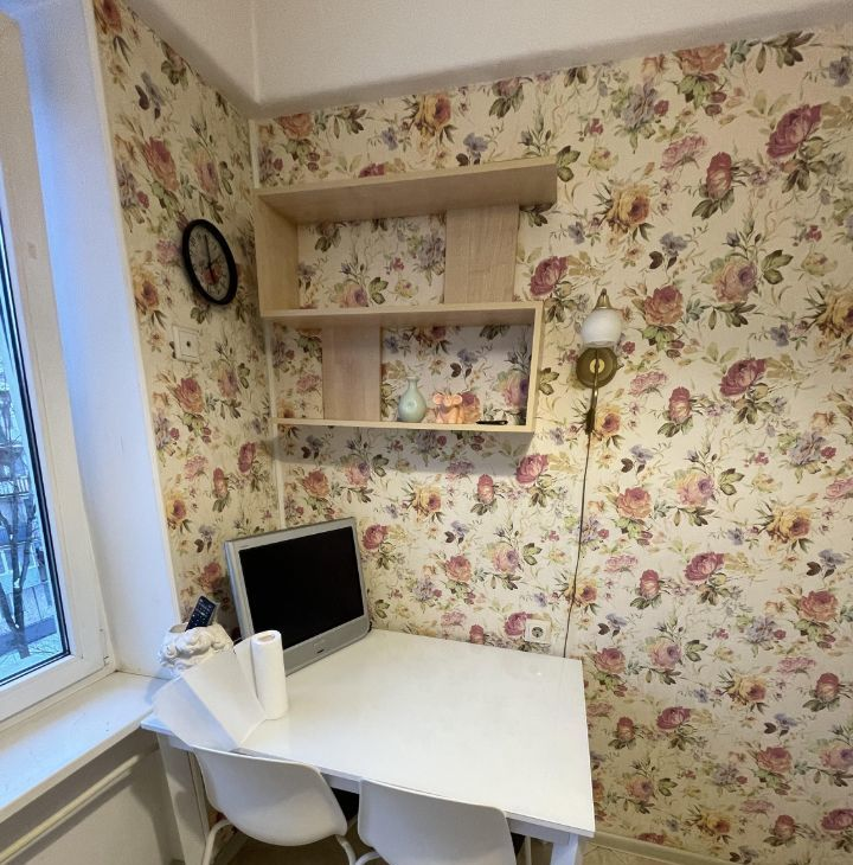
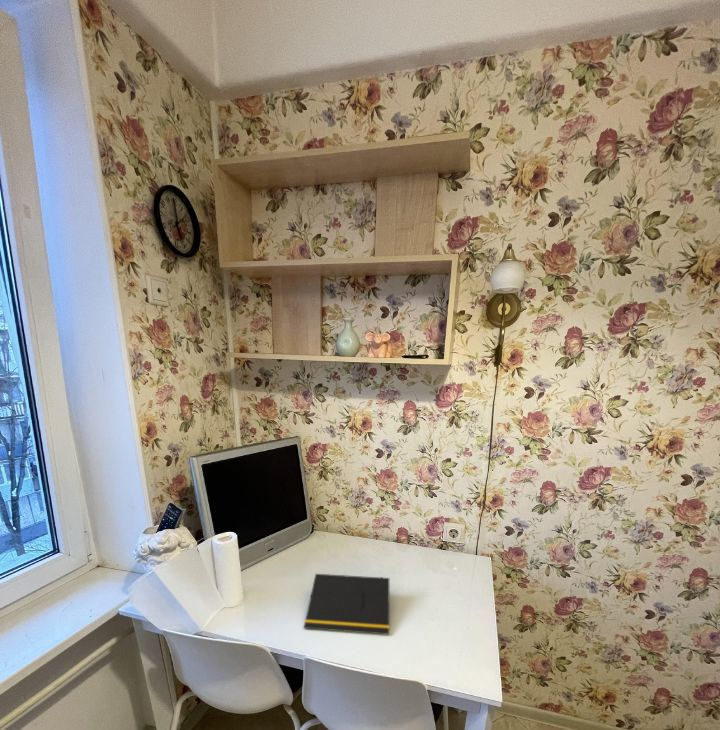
+ notepad (349, 602)
